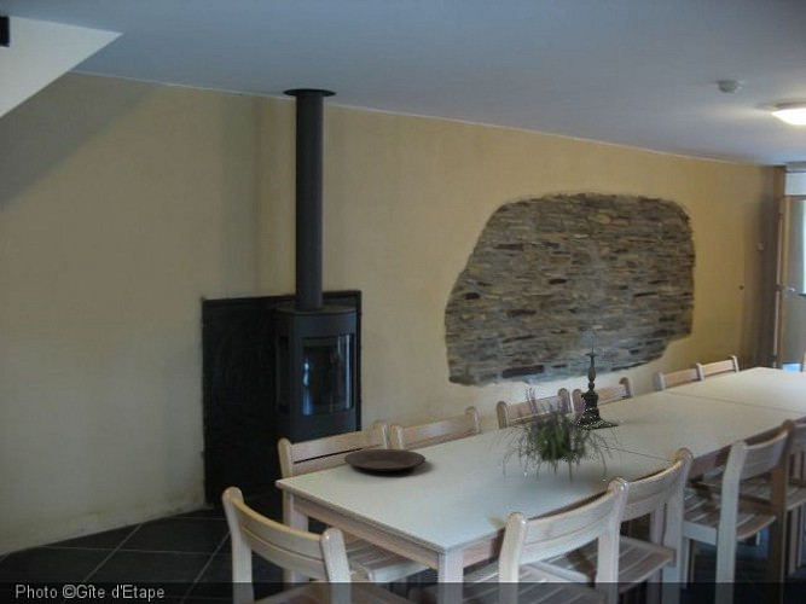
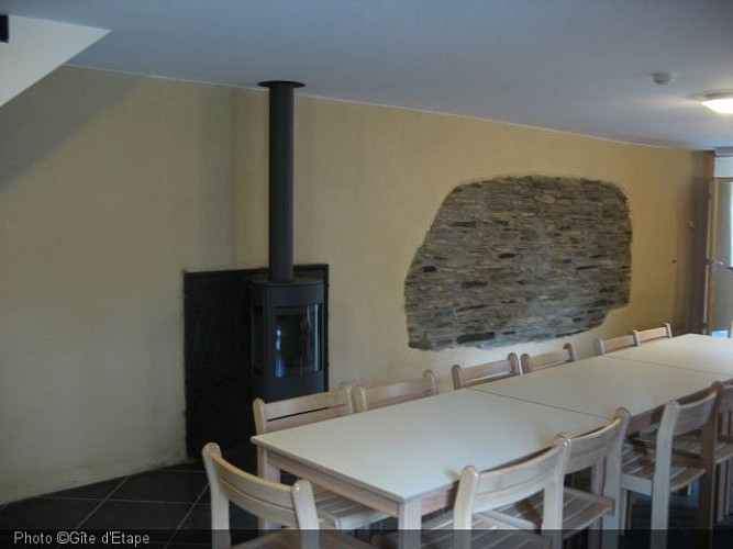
- plate (384, 461)
- plant (558, 434)
- candle holder (591, 382)
